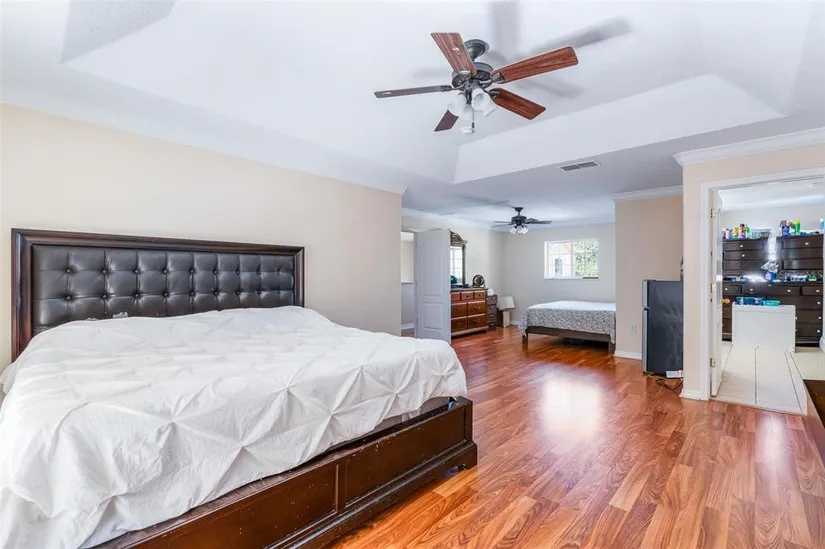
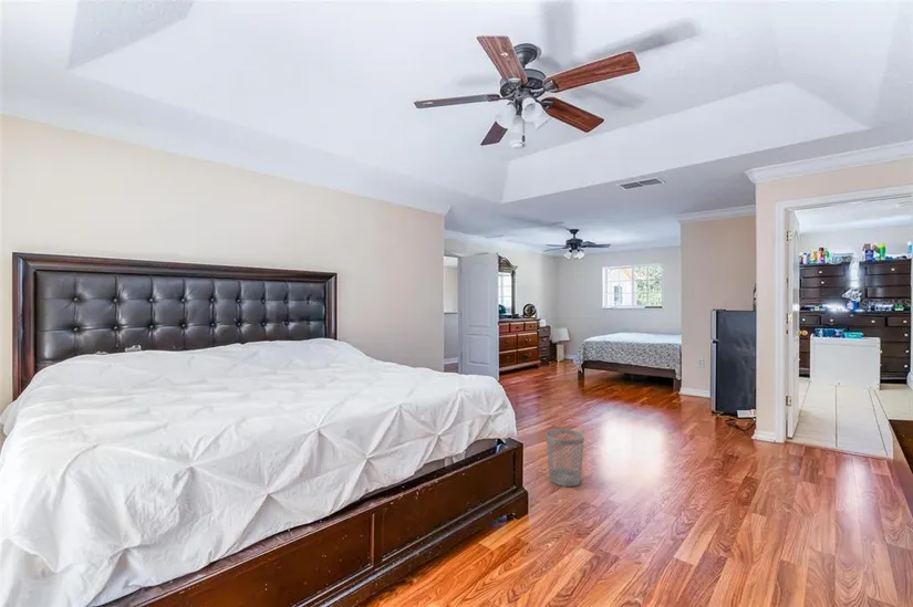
+ wastebasket (564, 457)
